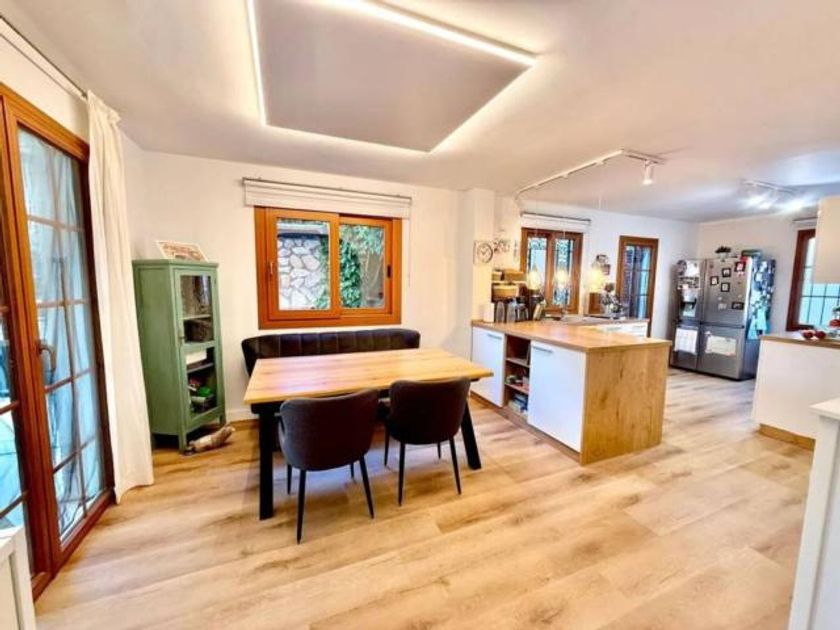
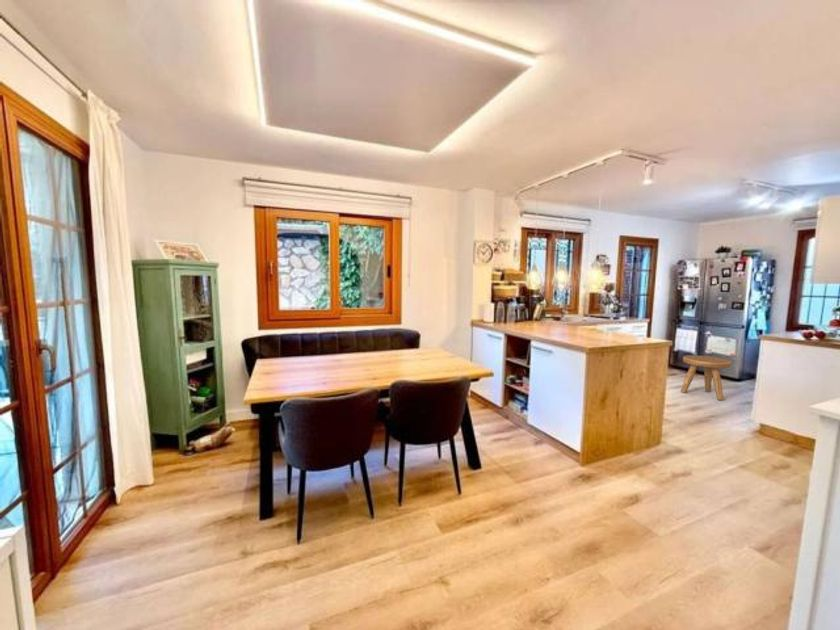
+ stool (705, 376)
